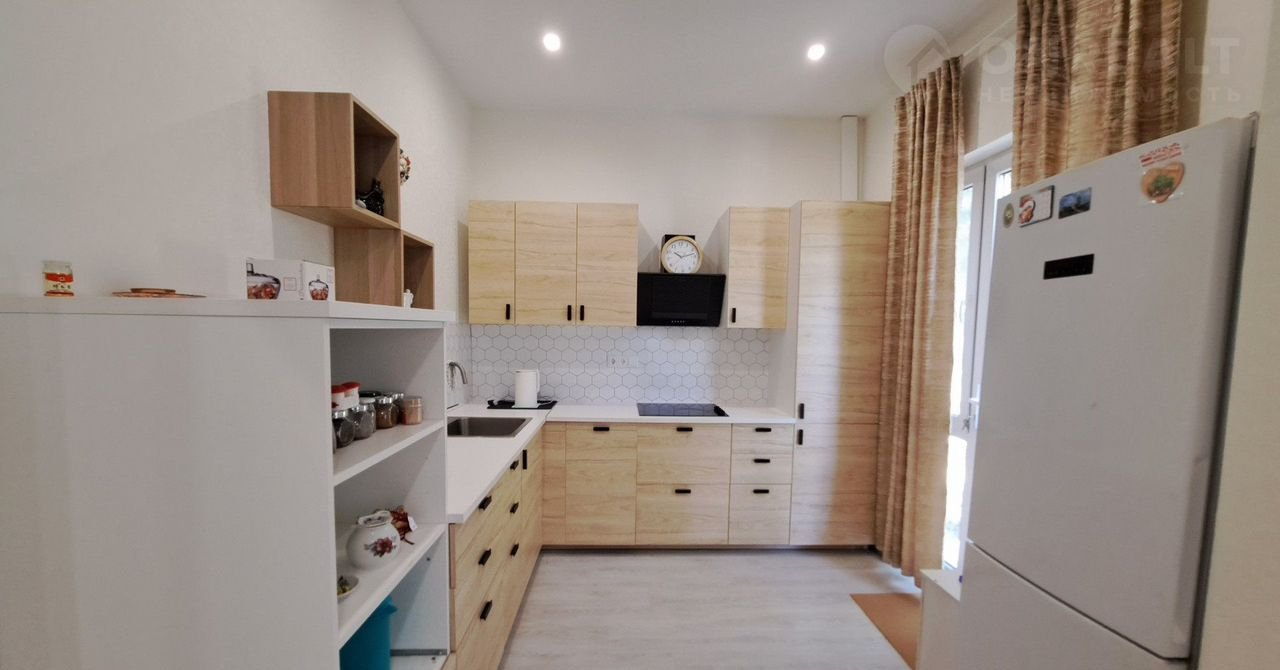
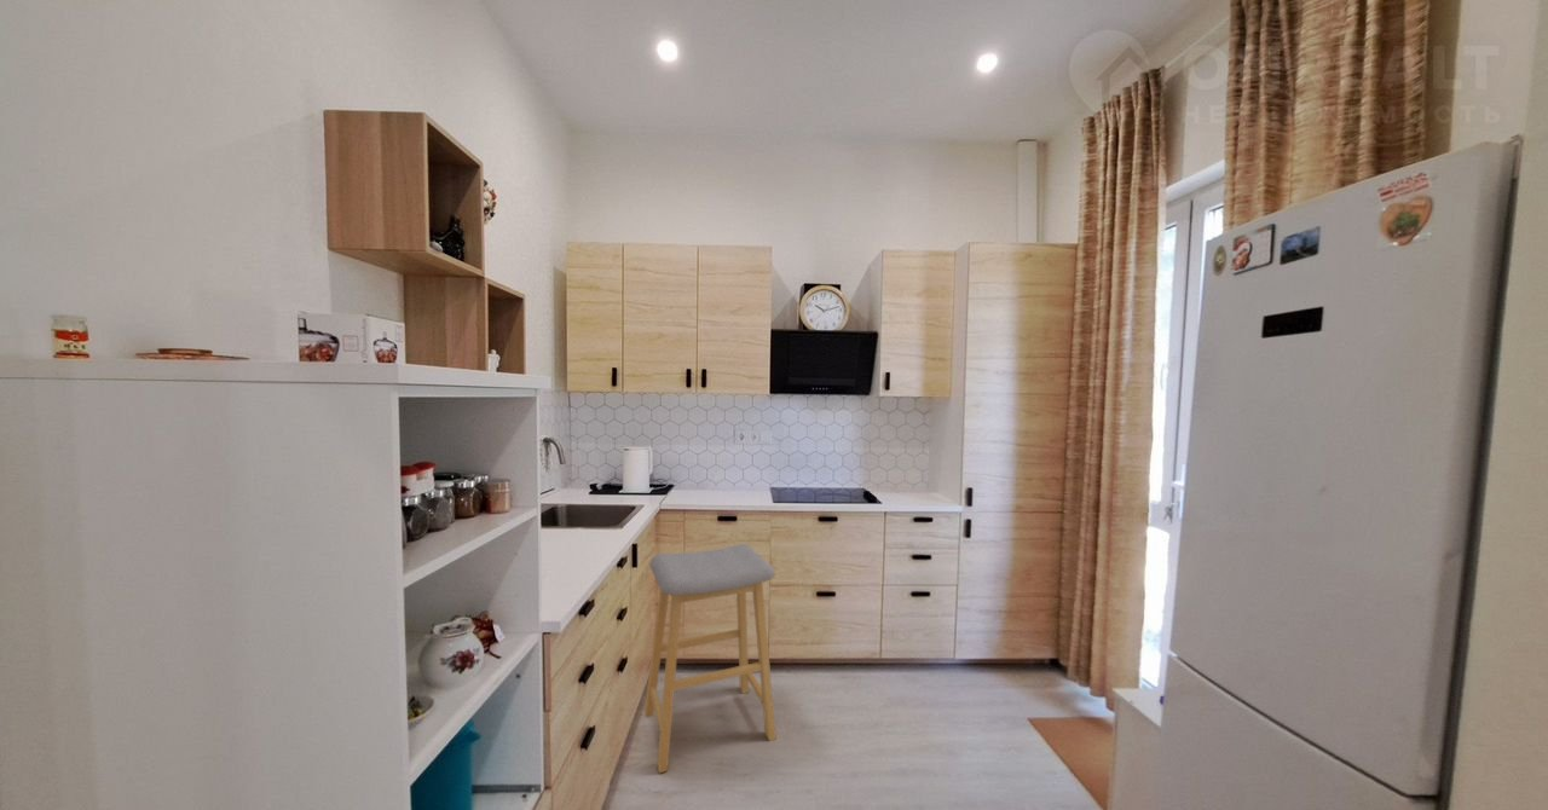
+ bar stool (709, 642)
